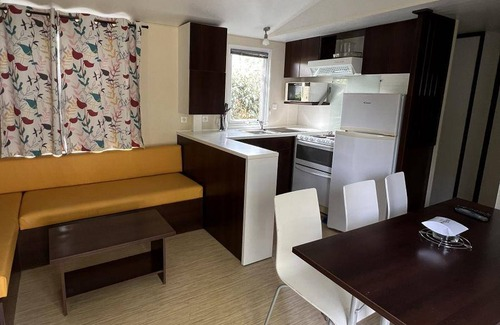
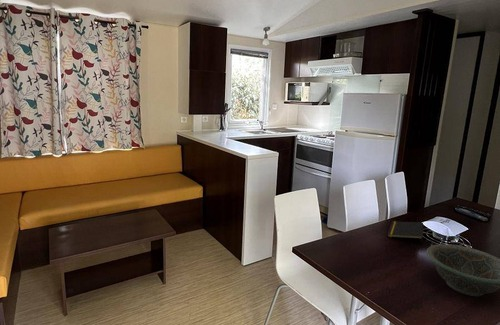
+ notepad (406, 229)
+ decorative bowl (467, 273)
